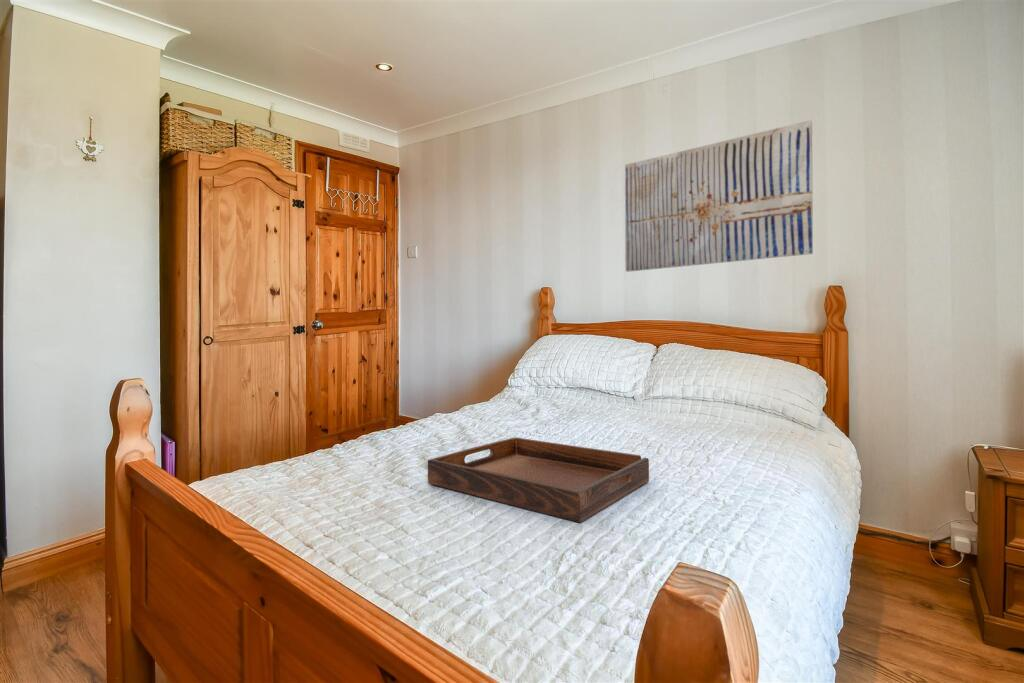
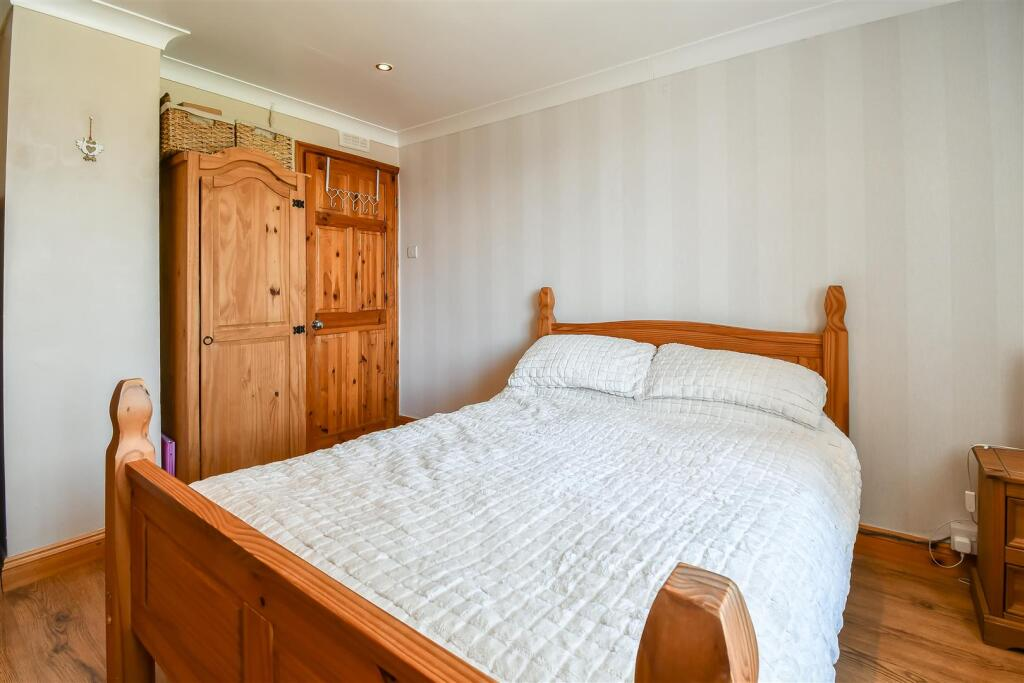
- wall art (708, 204)
- serving tray (540, 470)
